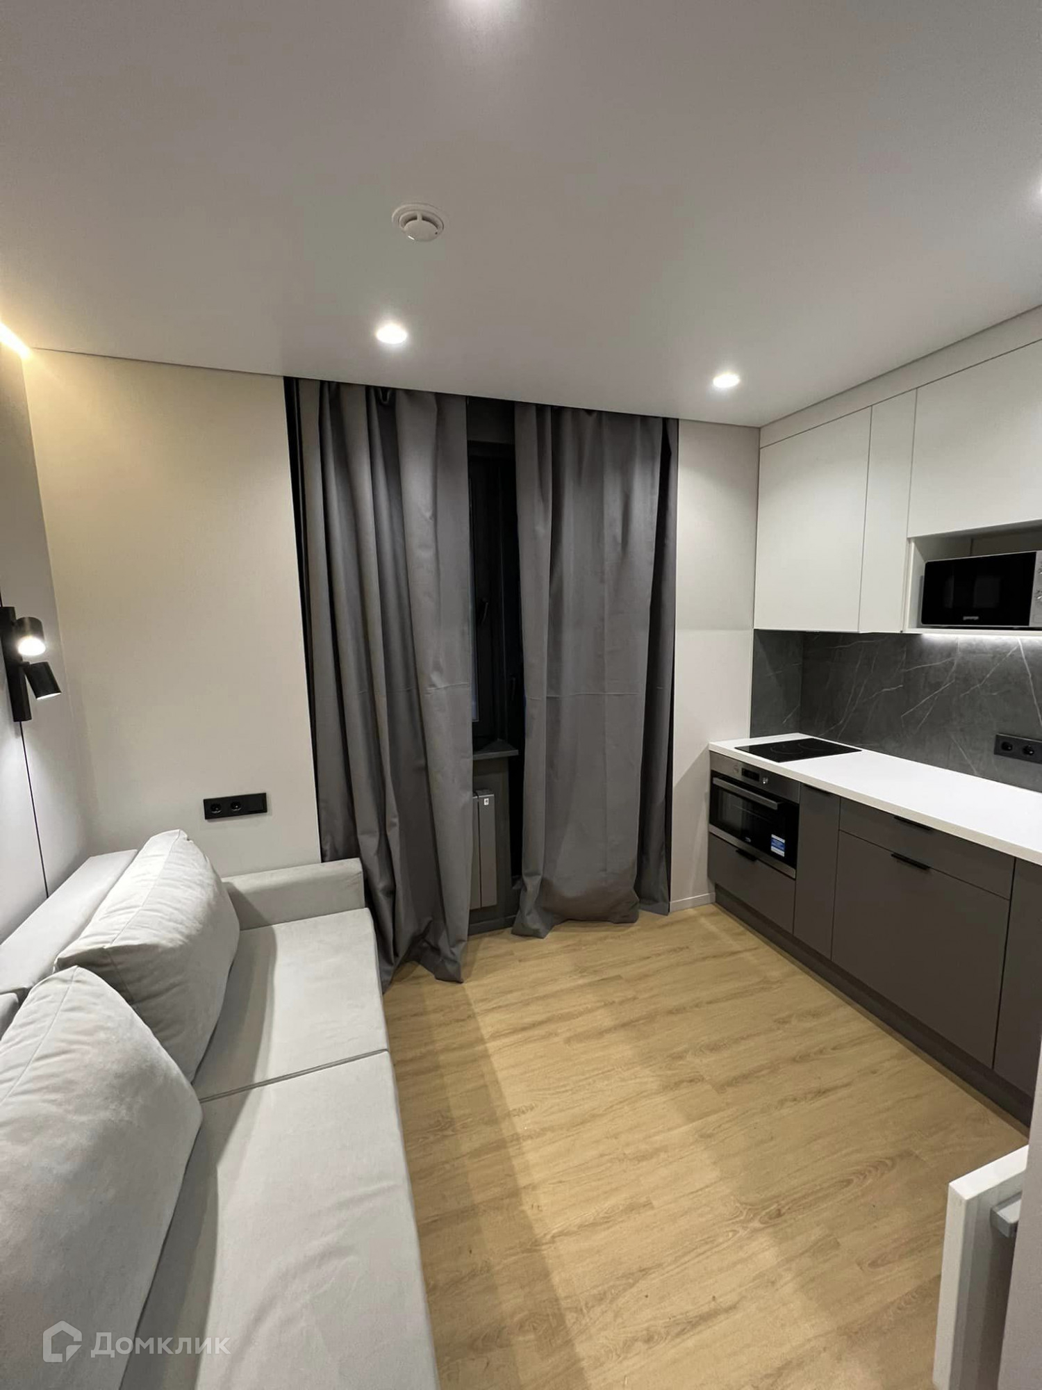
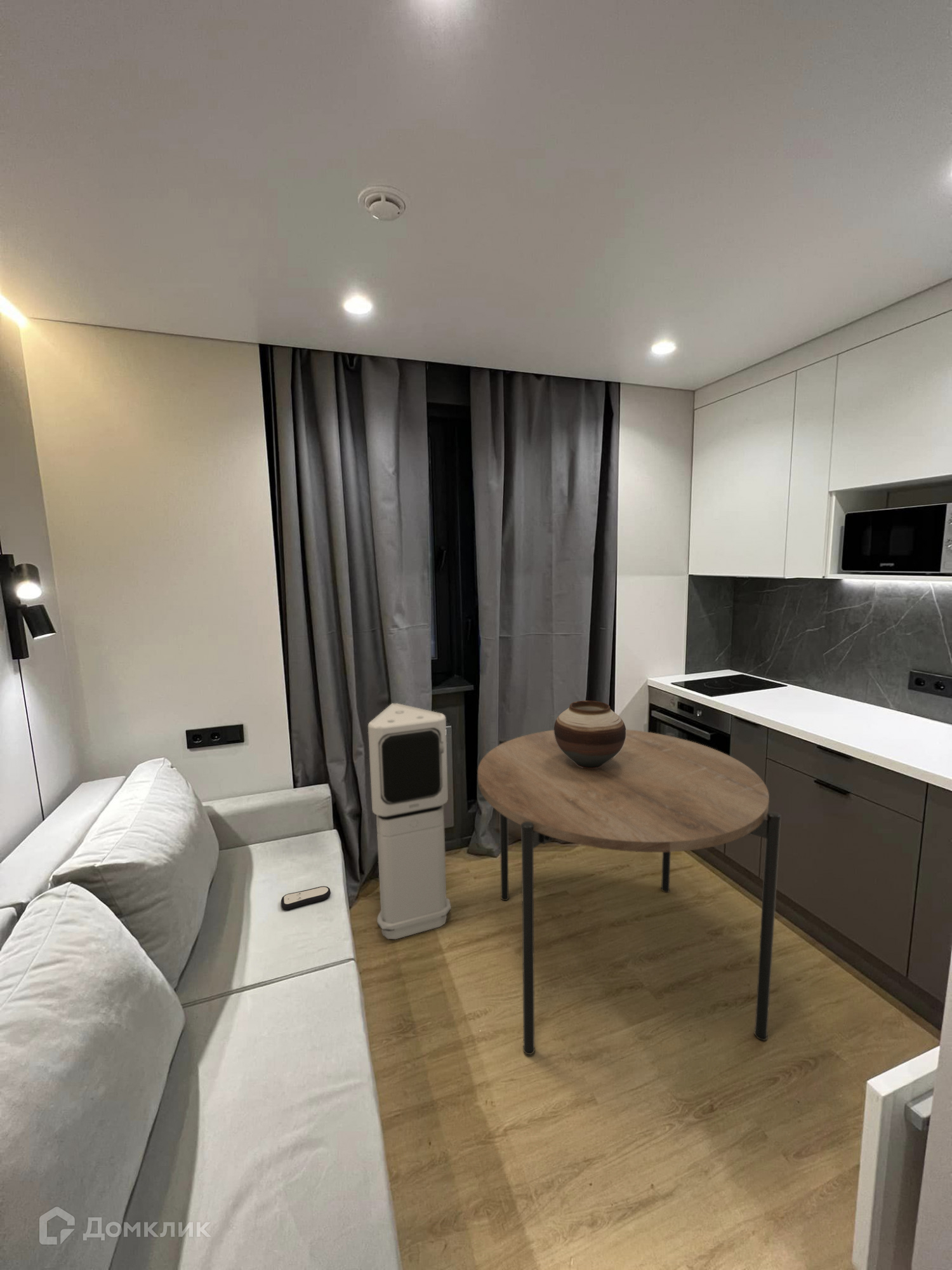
+ air purifier (406, 815)
+ dining table (614, 850)
+ vase (589, 734)
+ remote control (306, 897)
